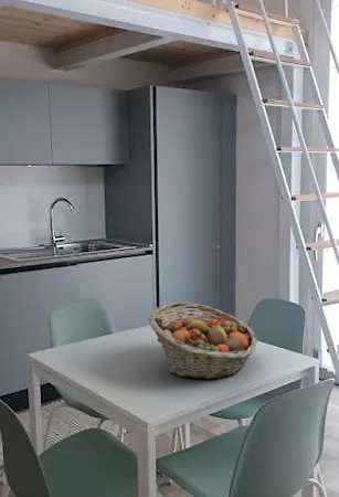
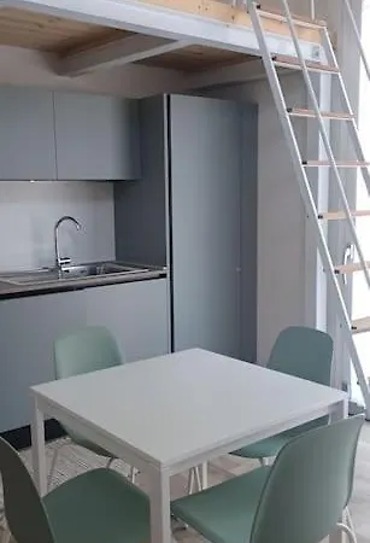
- fruit basket (203, 337)
